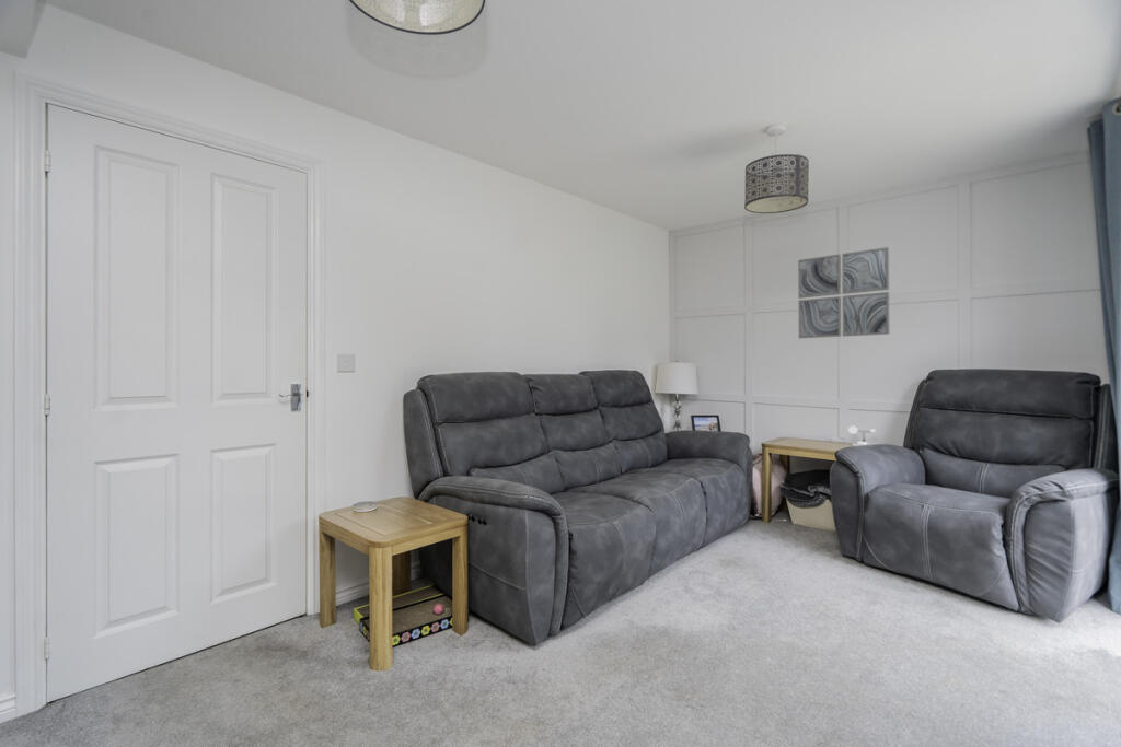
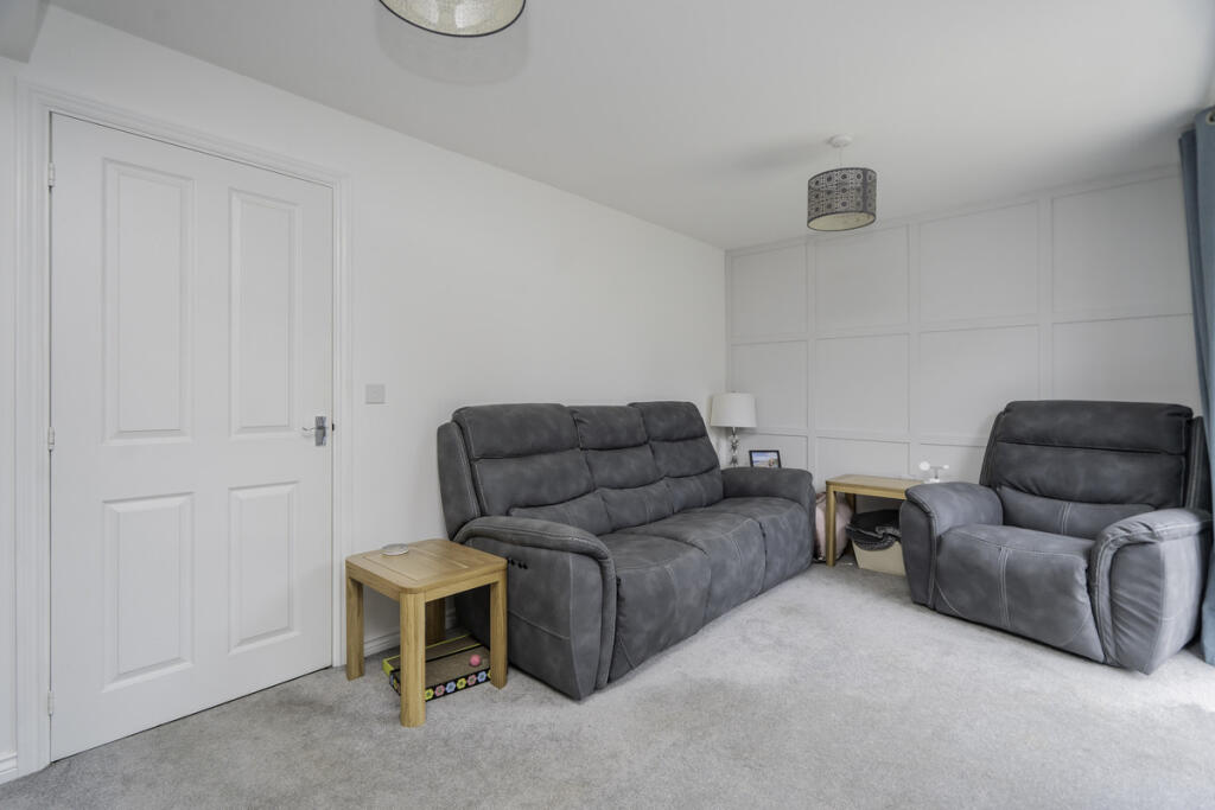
- wall art (842, 293)
